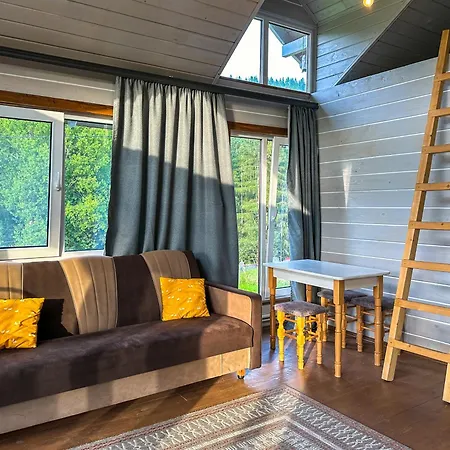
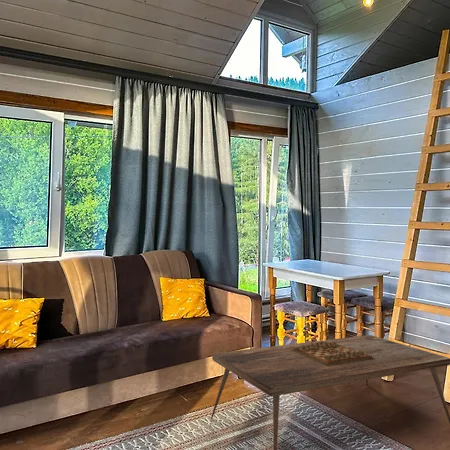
+ coffee table (330, 384)
